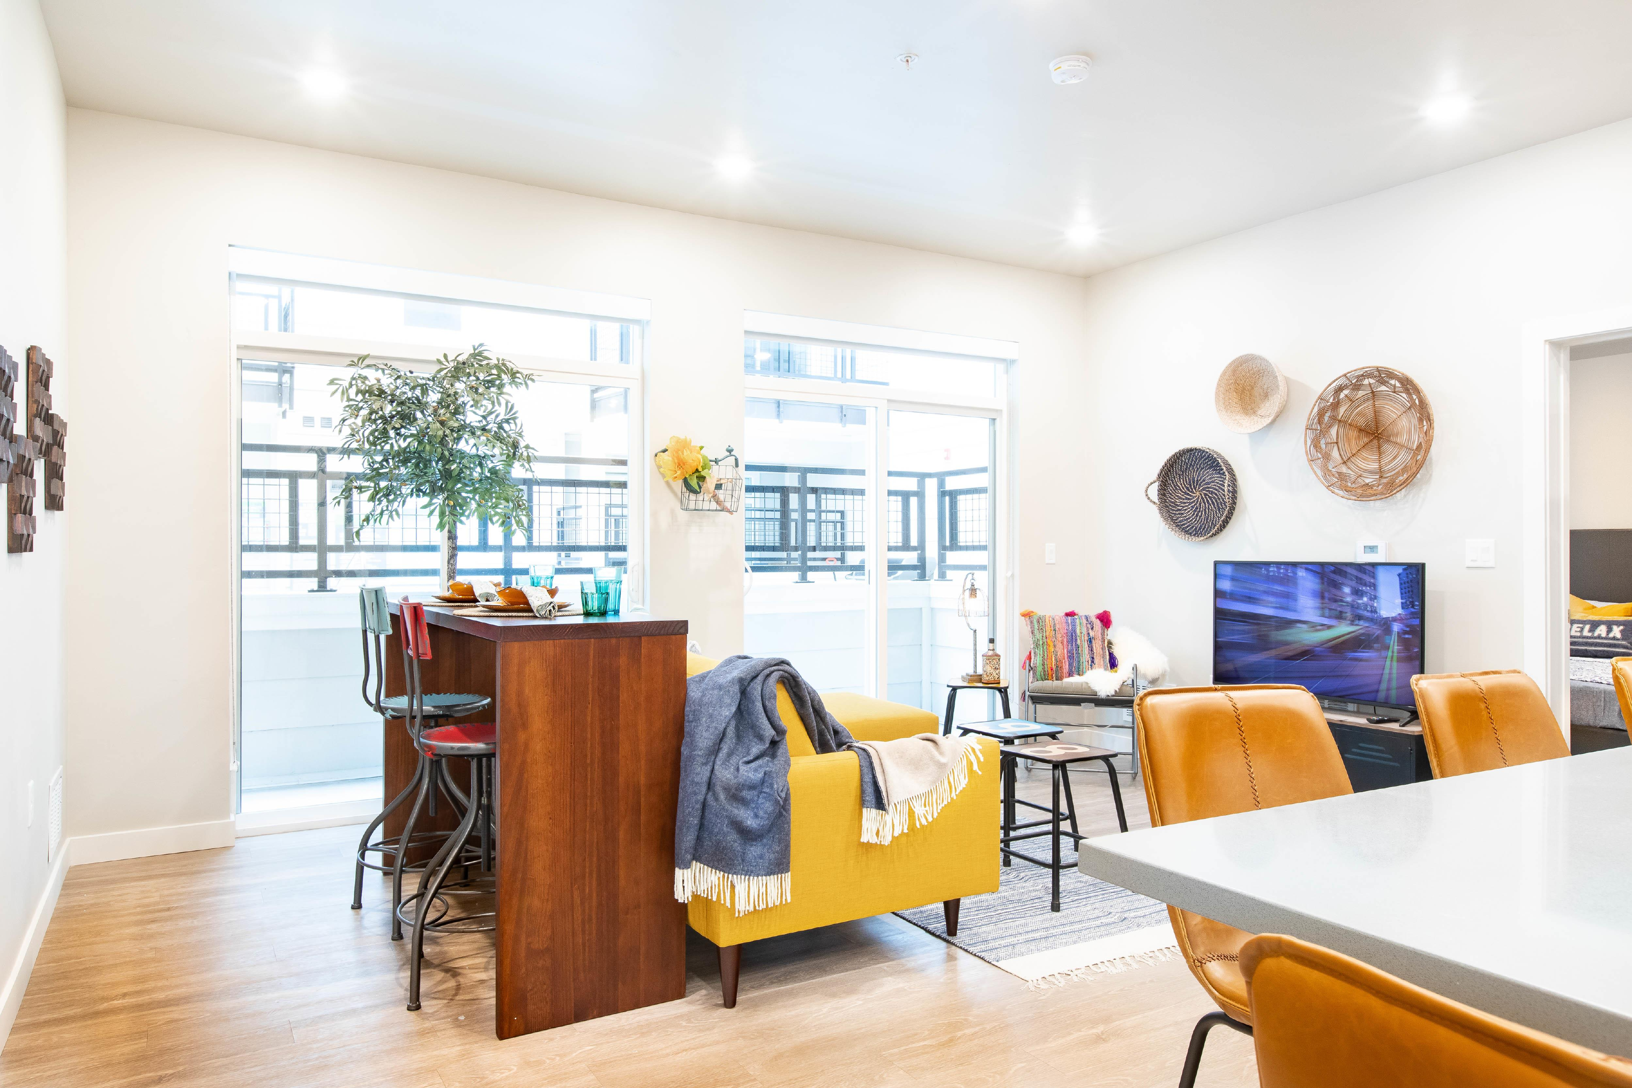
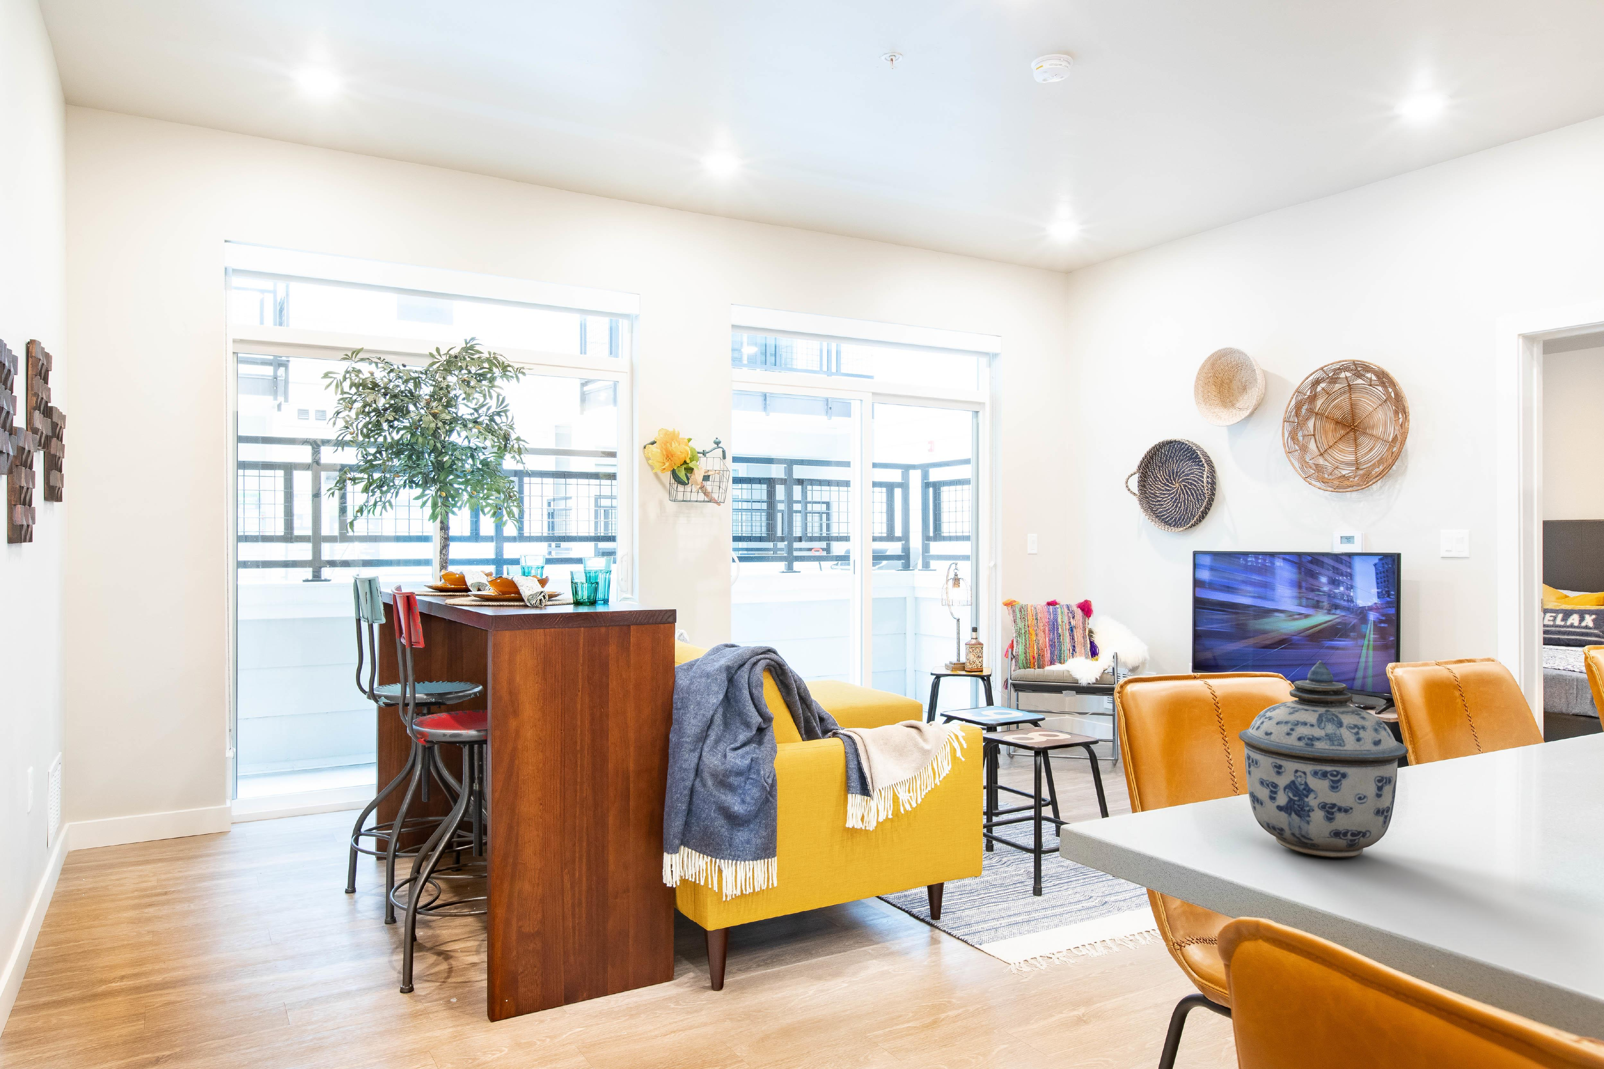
+ lidded jar (1320, 754)
